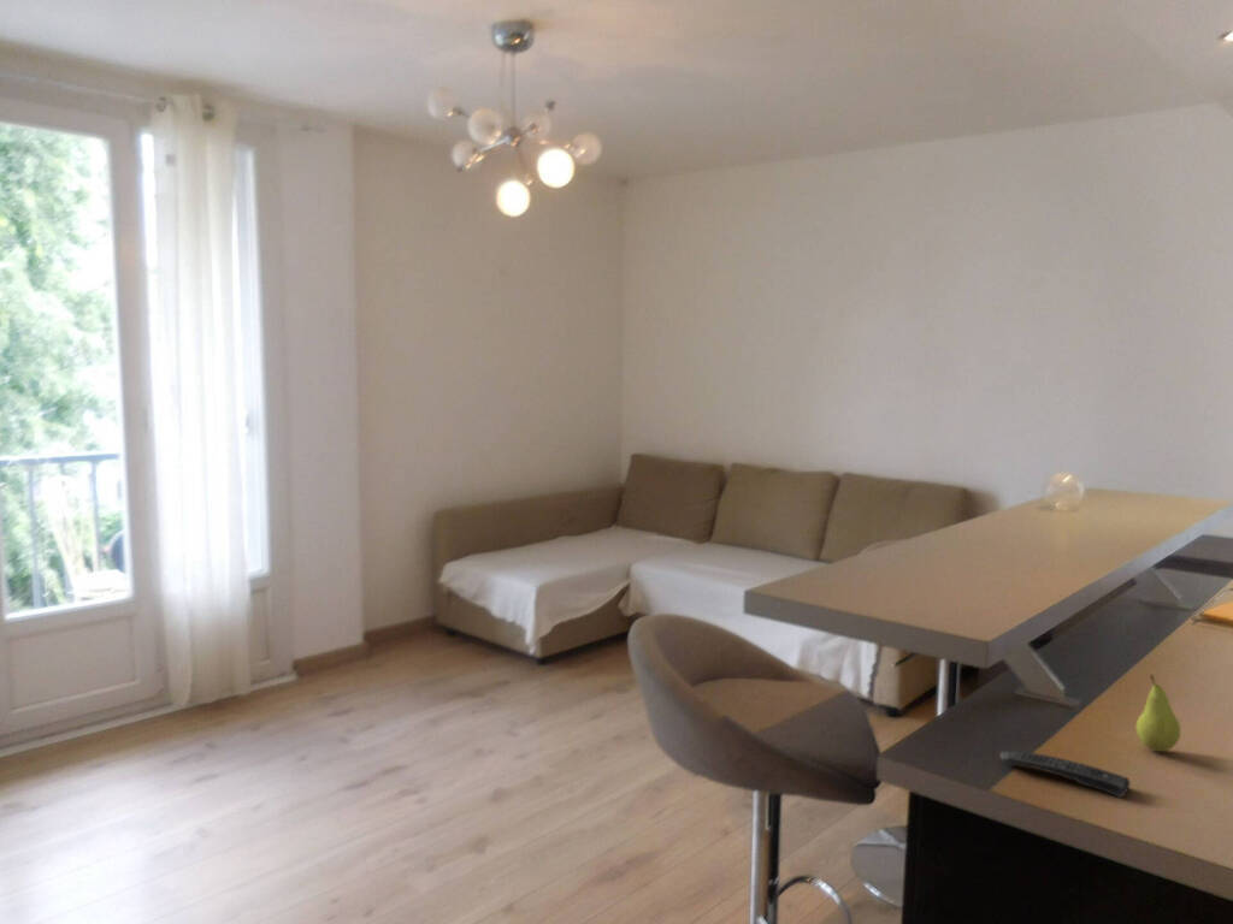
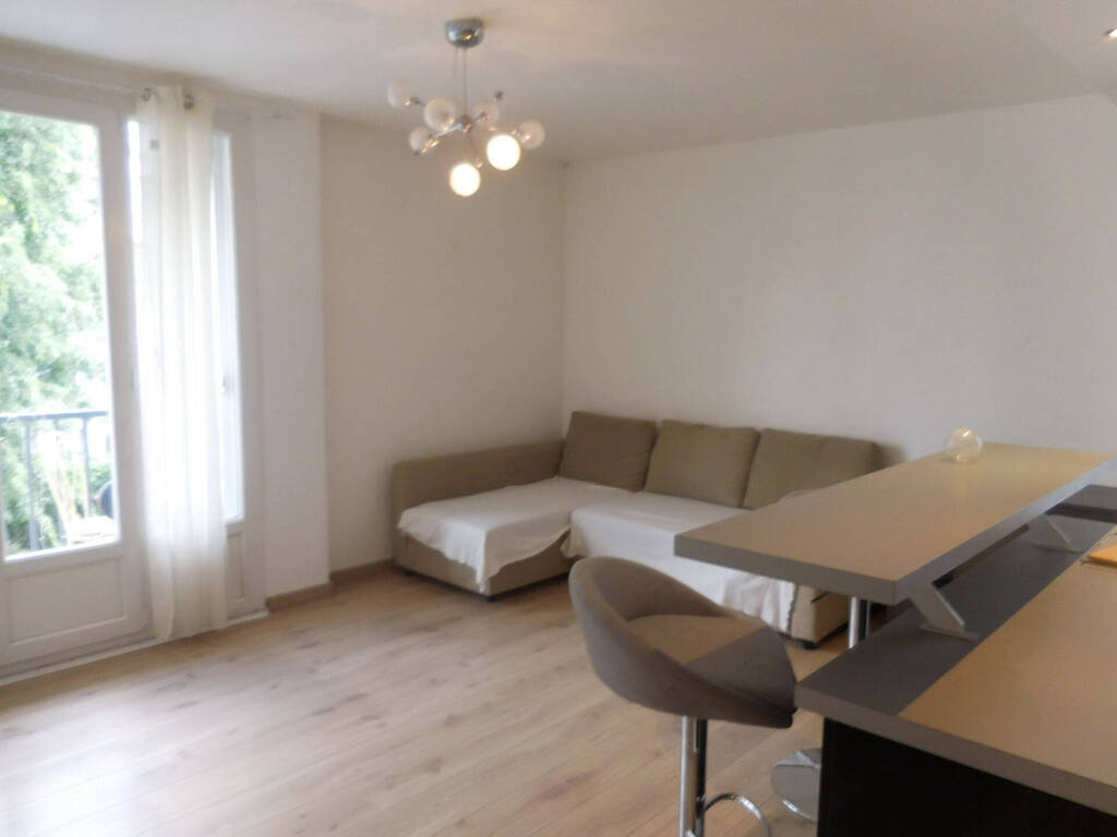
- remote control (1061, 769)
- fruit (1158, 711)
